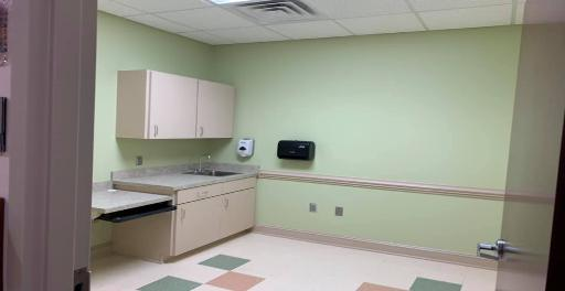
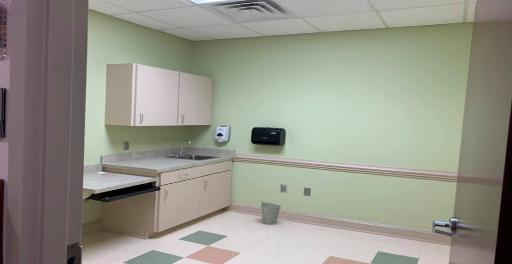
+ bucket (270, 211)
